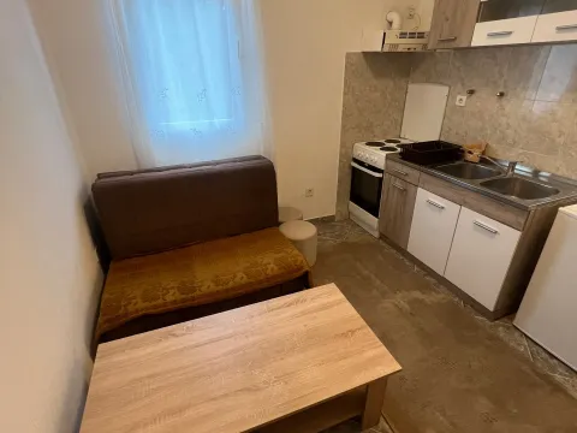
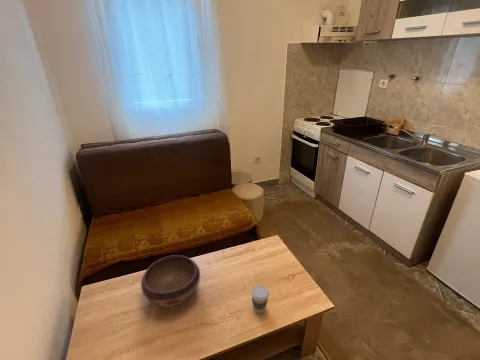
+ coffee cup (259, 300)
+ decorative bowl (171, 282)
